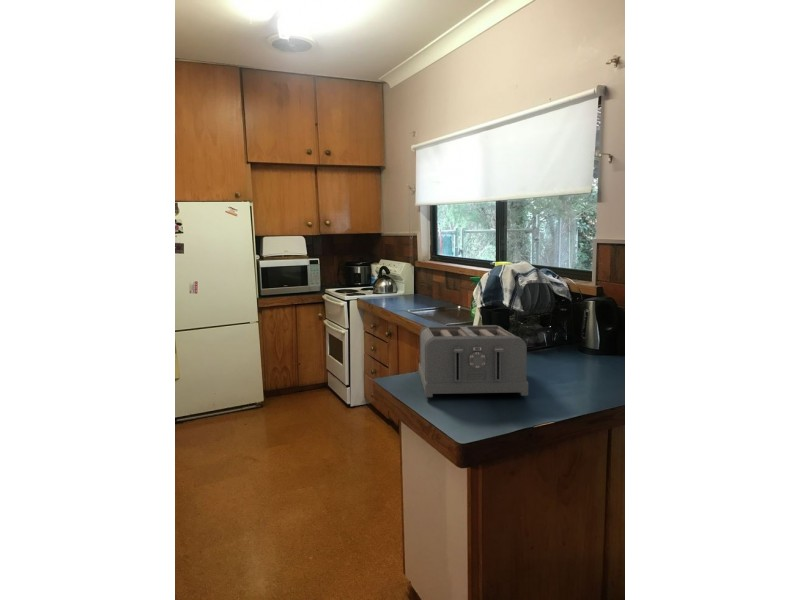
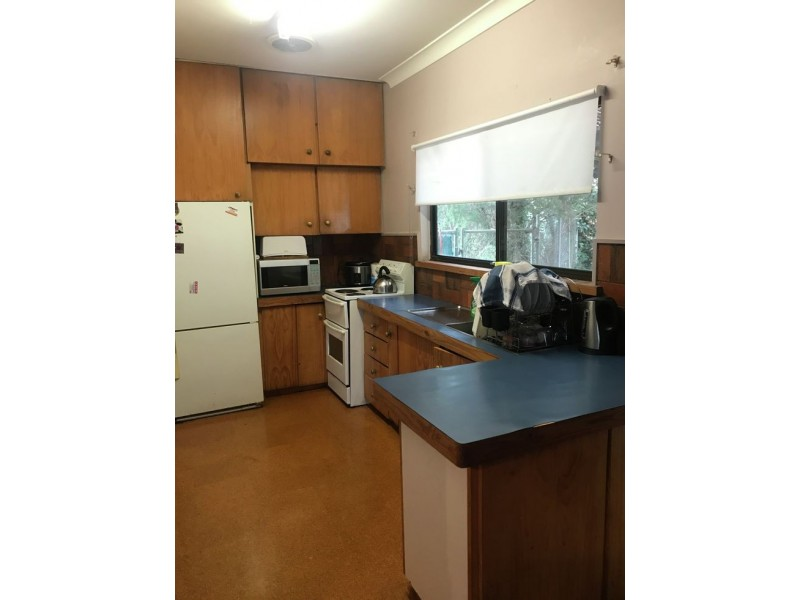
- toaster (469, 358)
